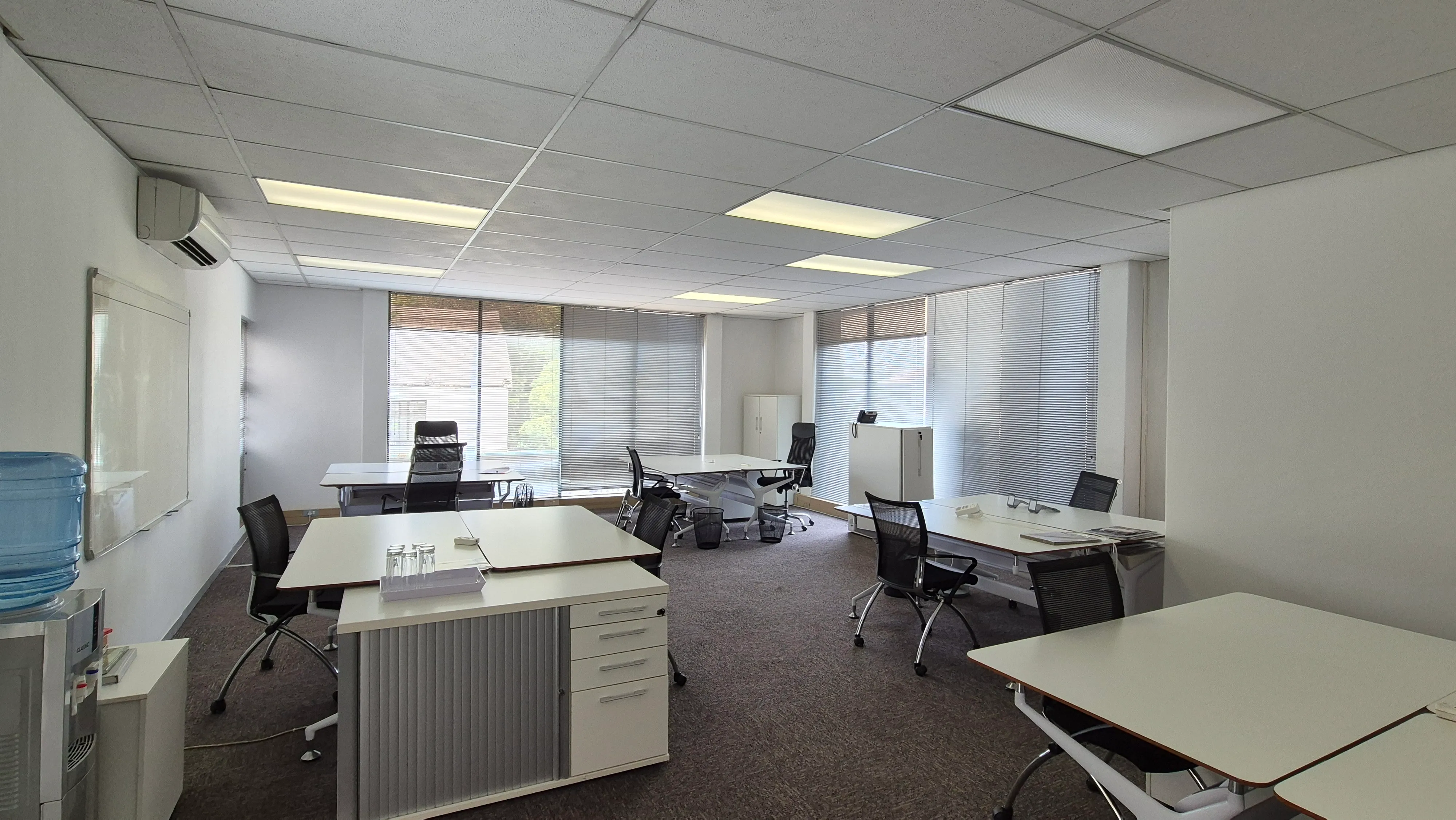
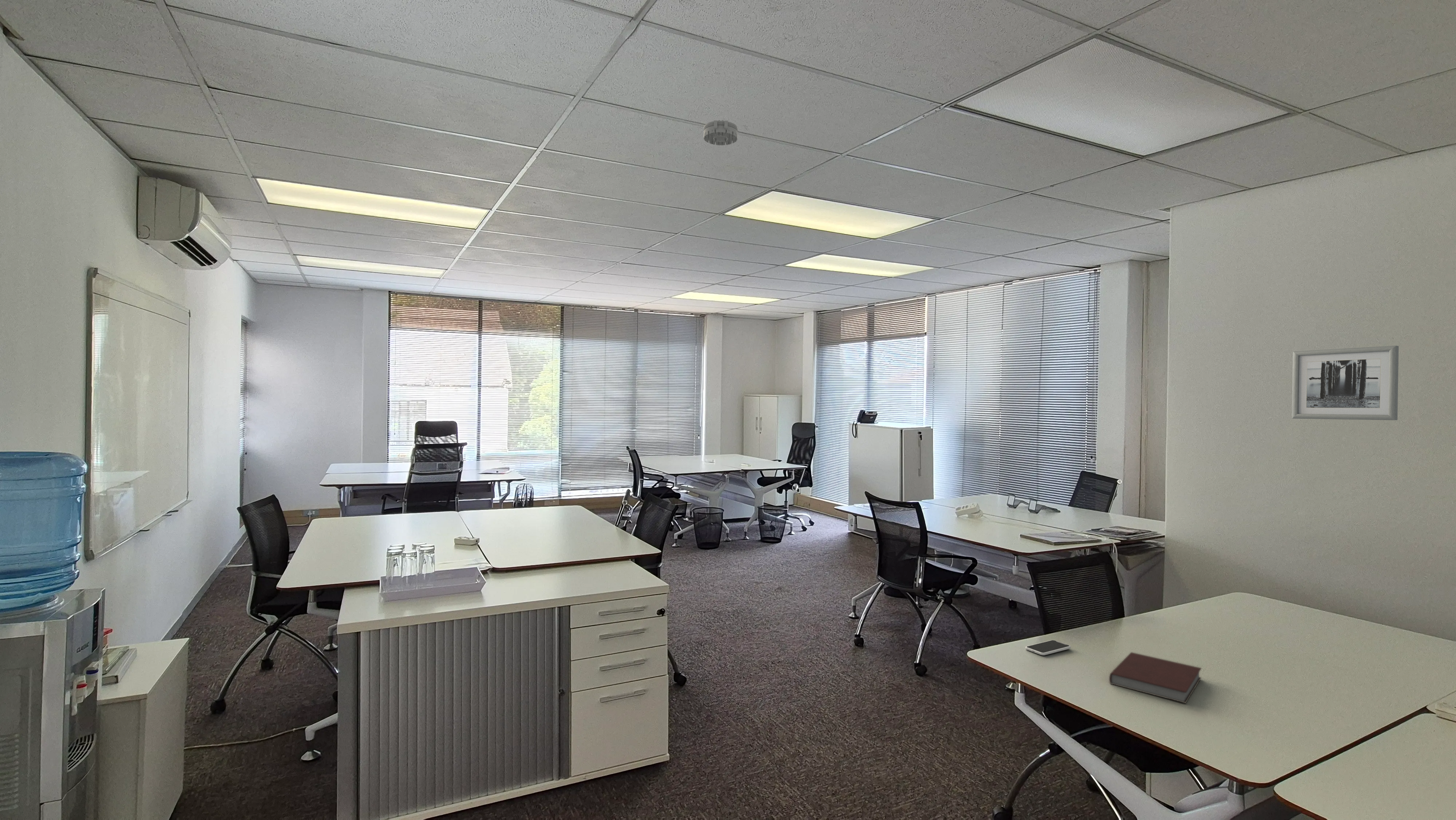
+ smartphone (1048, 647)
+ smoke detector (720, 132)
+ wall art (1342, 384)
+ notebook (1156, 675)
